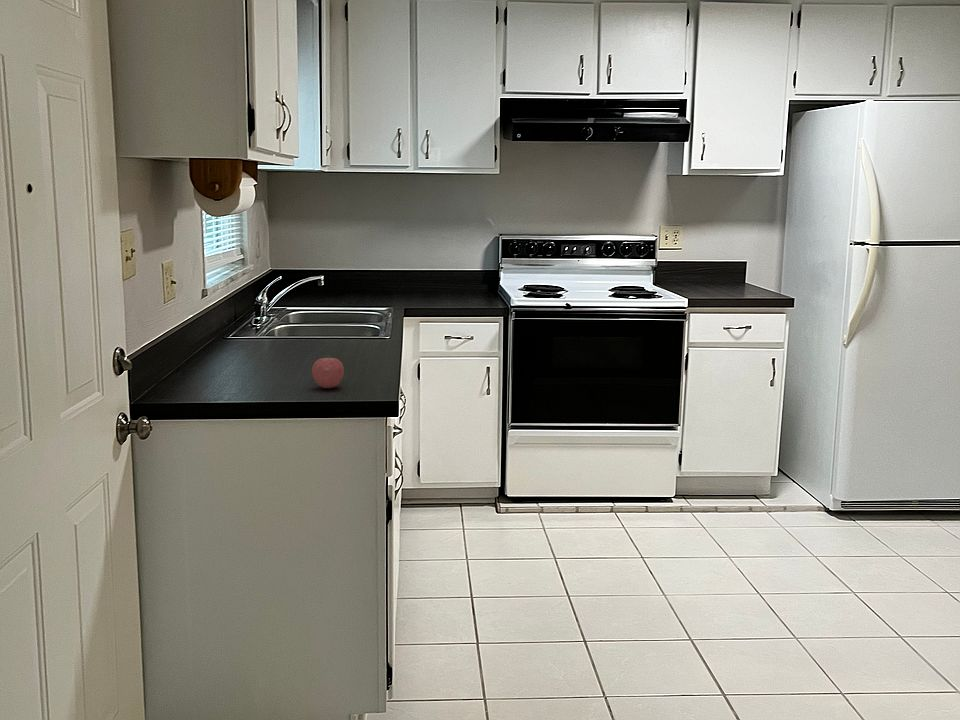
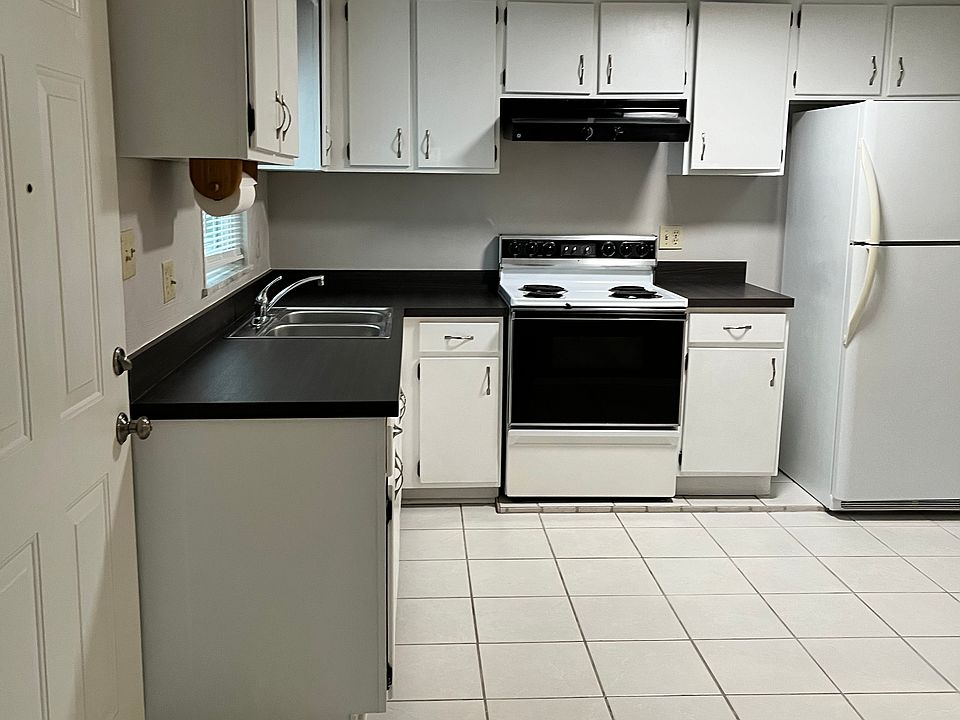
- apple (328, 371)
